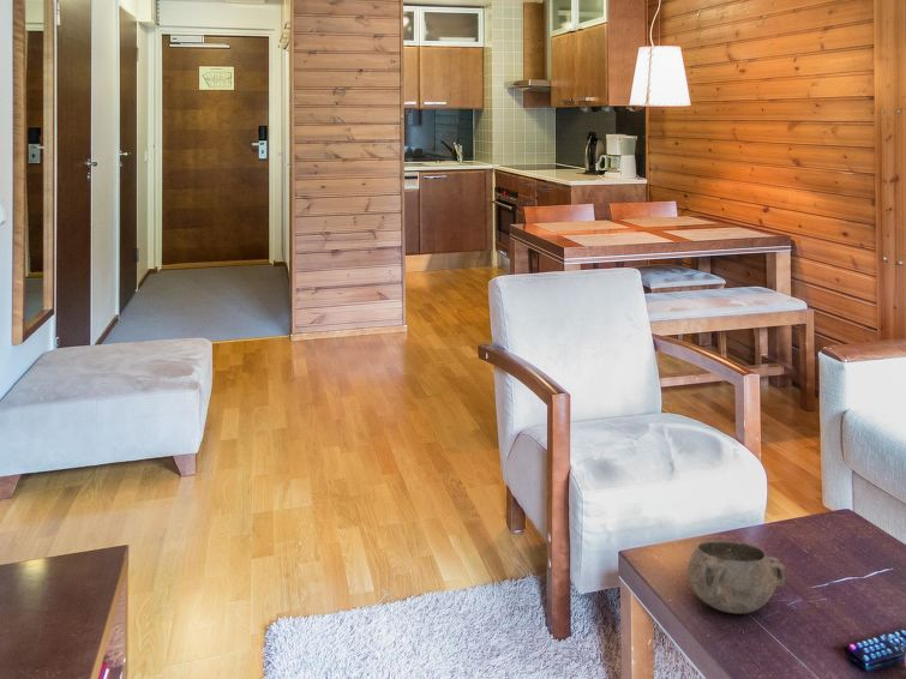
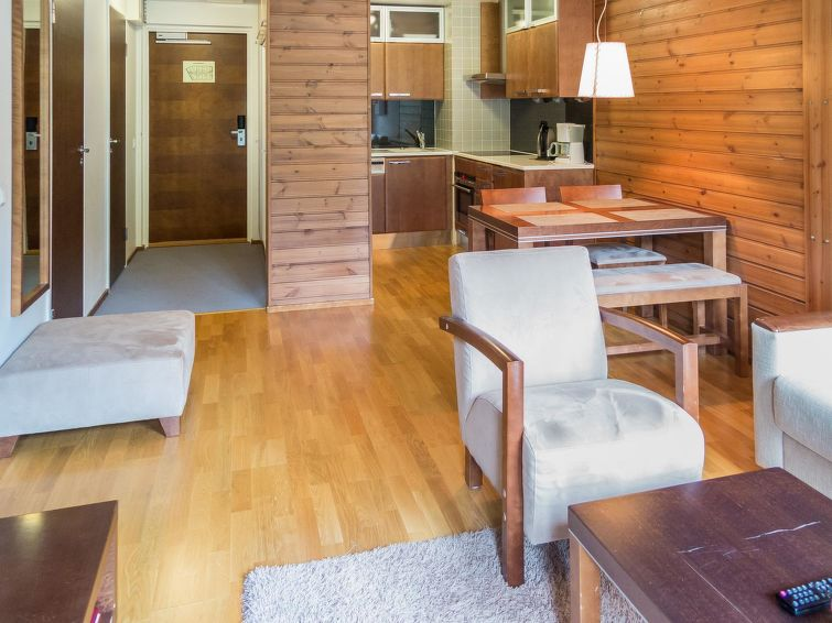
- decorative bowl (733, 577)
